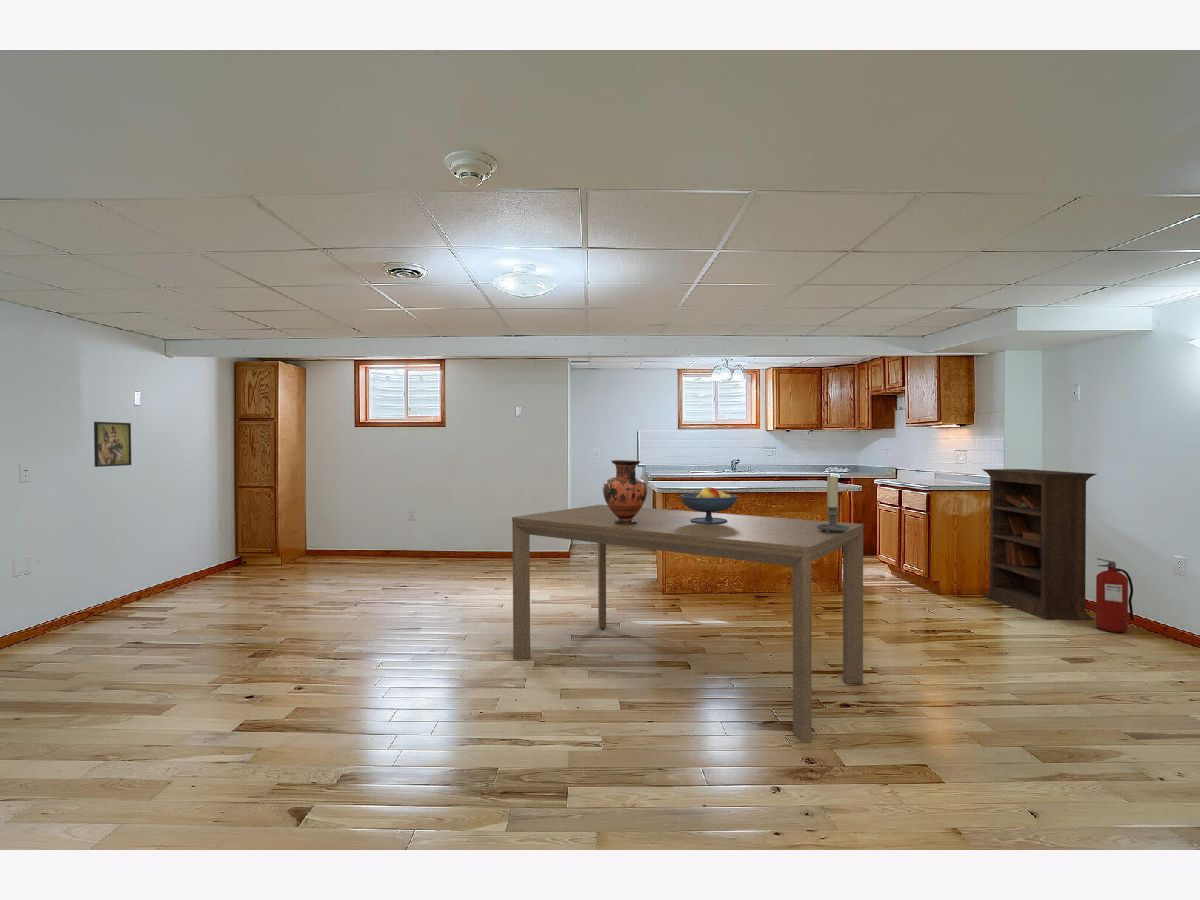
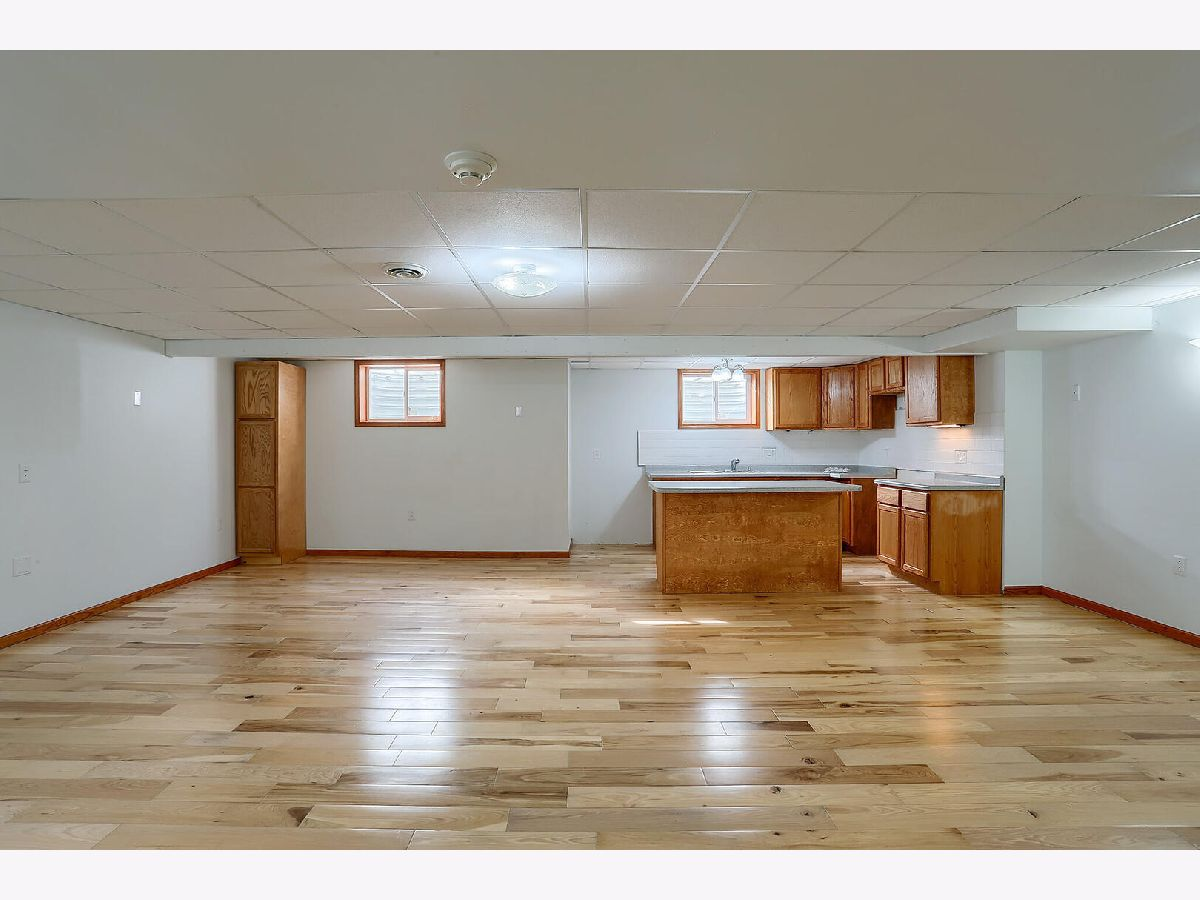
- fruit bowl (708, 503)
- candle holder (831, 503)
- vase (625, 491)
- bookcase (1034, 539)
- dining table (686, 553)
- fire extinguisher (1114, 594)
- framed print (113, 444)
